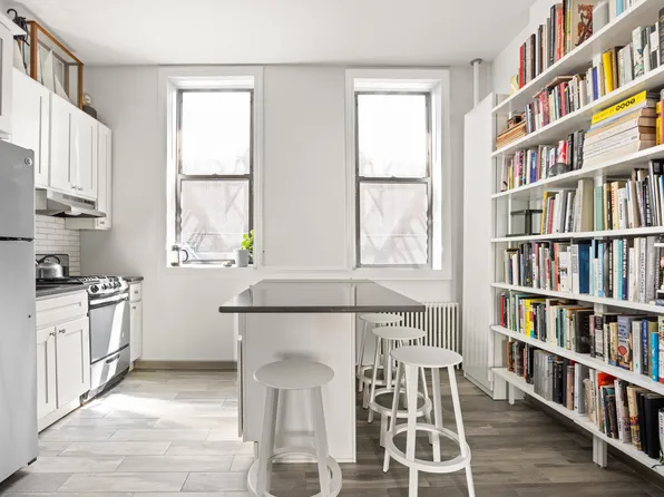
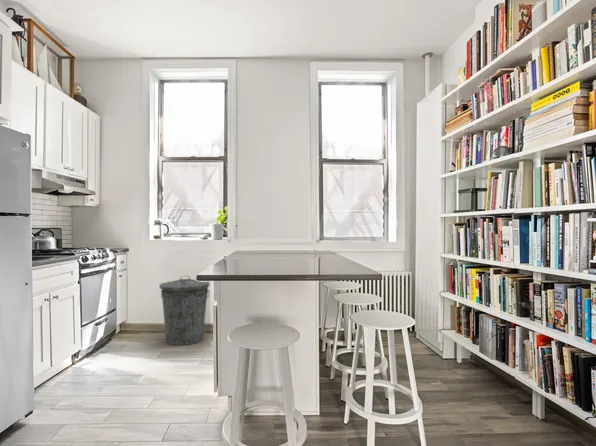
+ trash can (184, 307)
